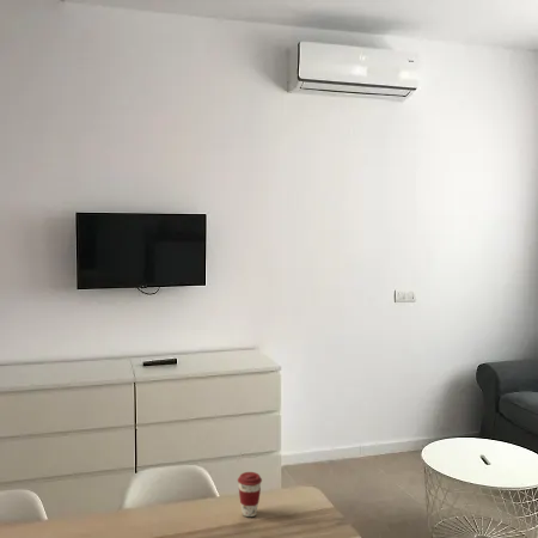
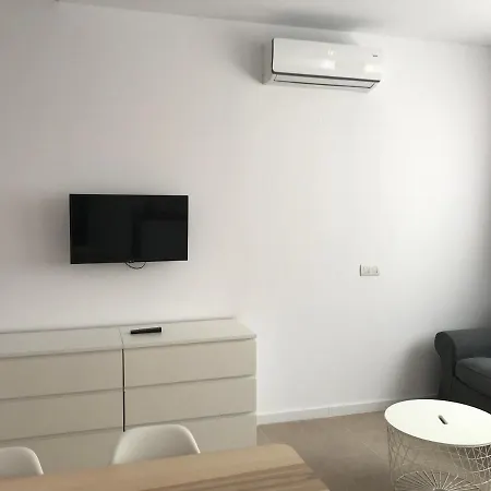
- coffee cup (249, 494)
